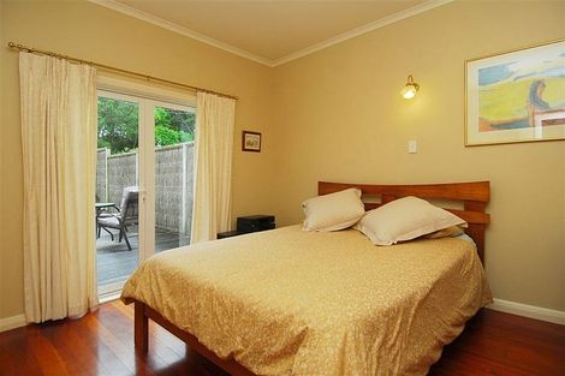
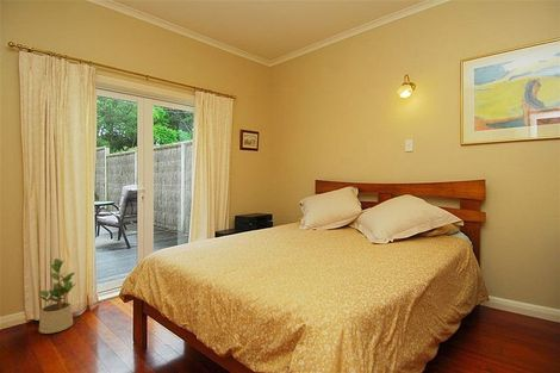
+ potted plant (57, 291)
